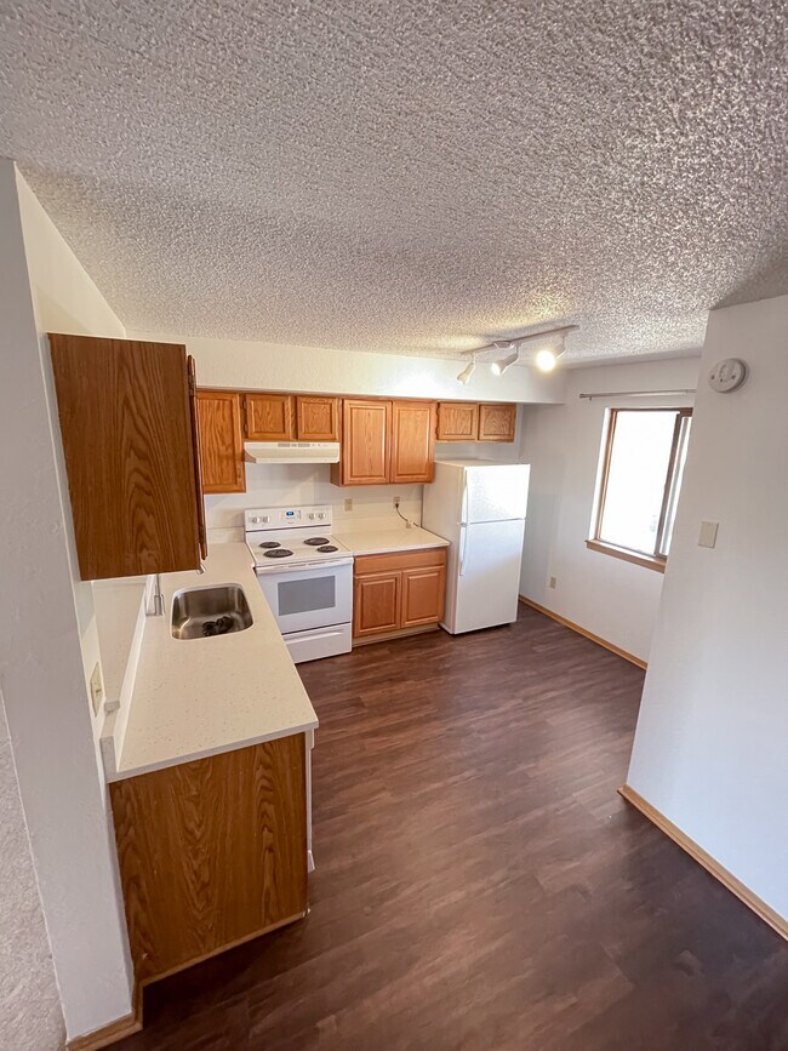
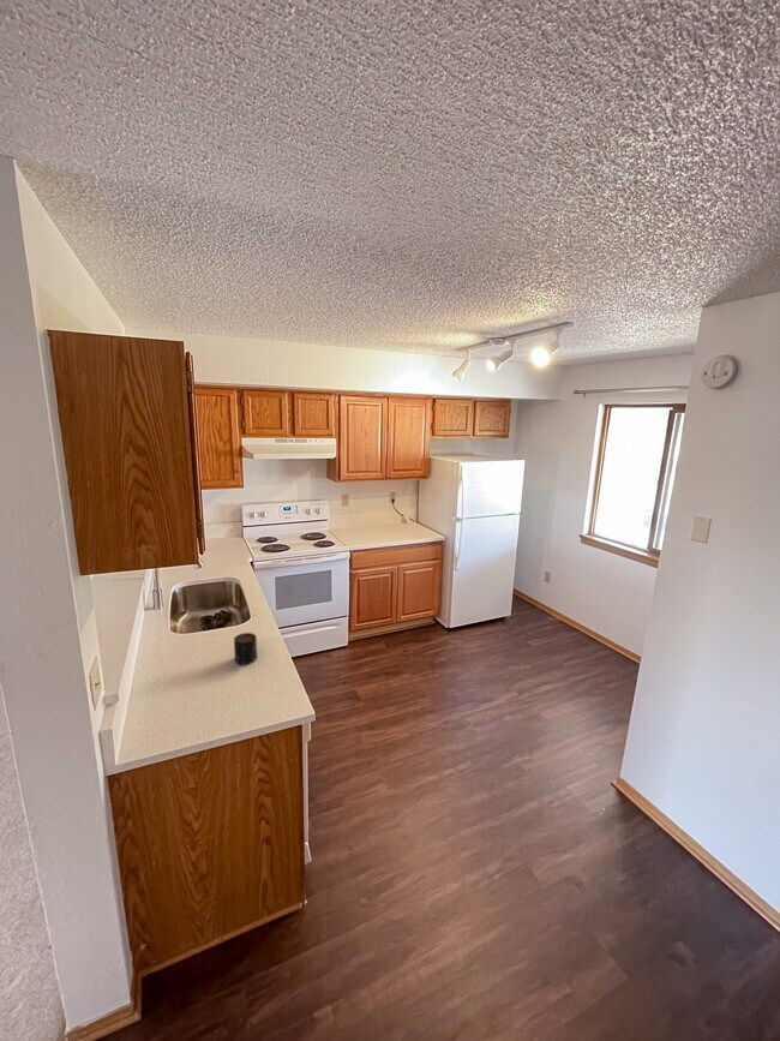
+ mug (245, 651)
